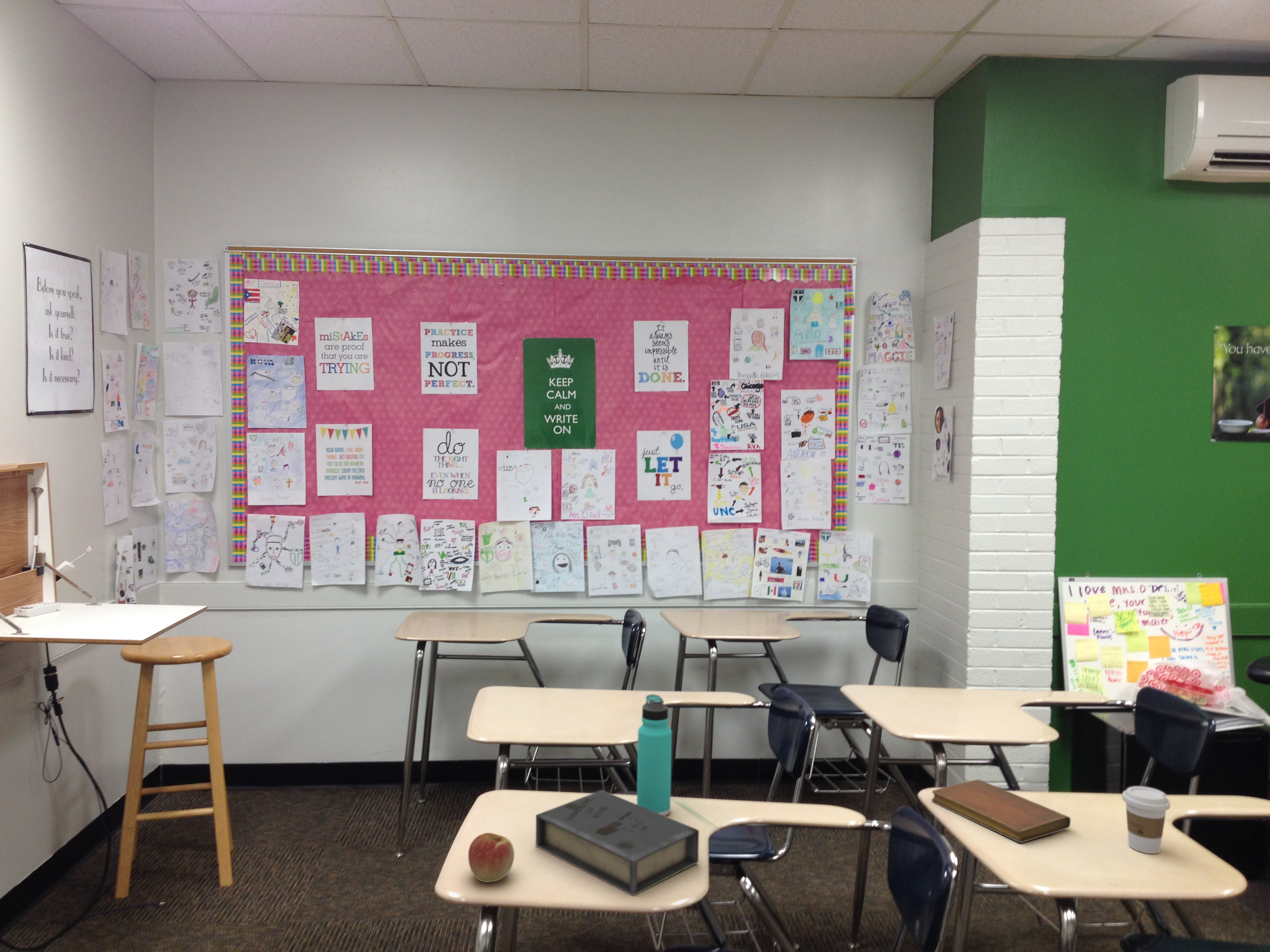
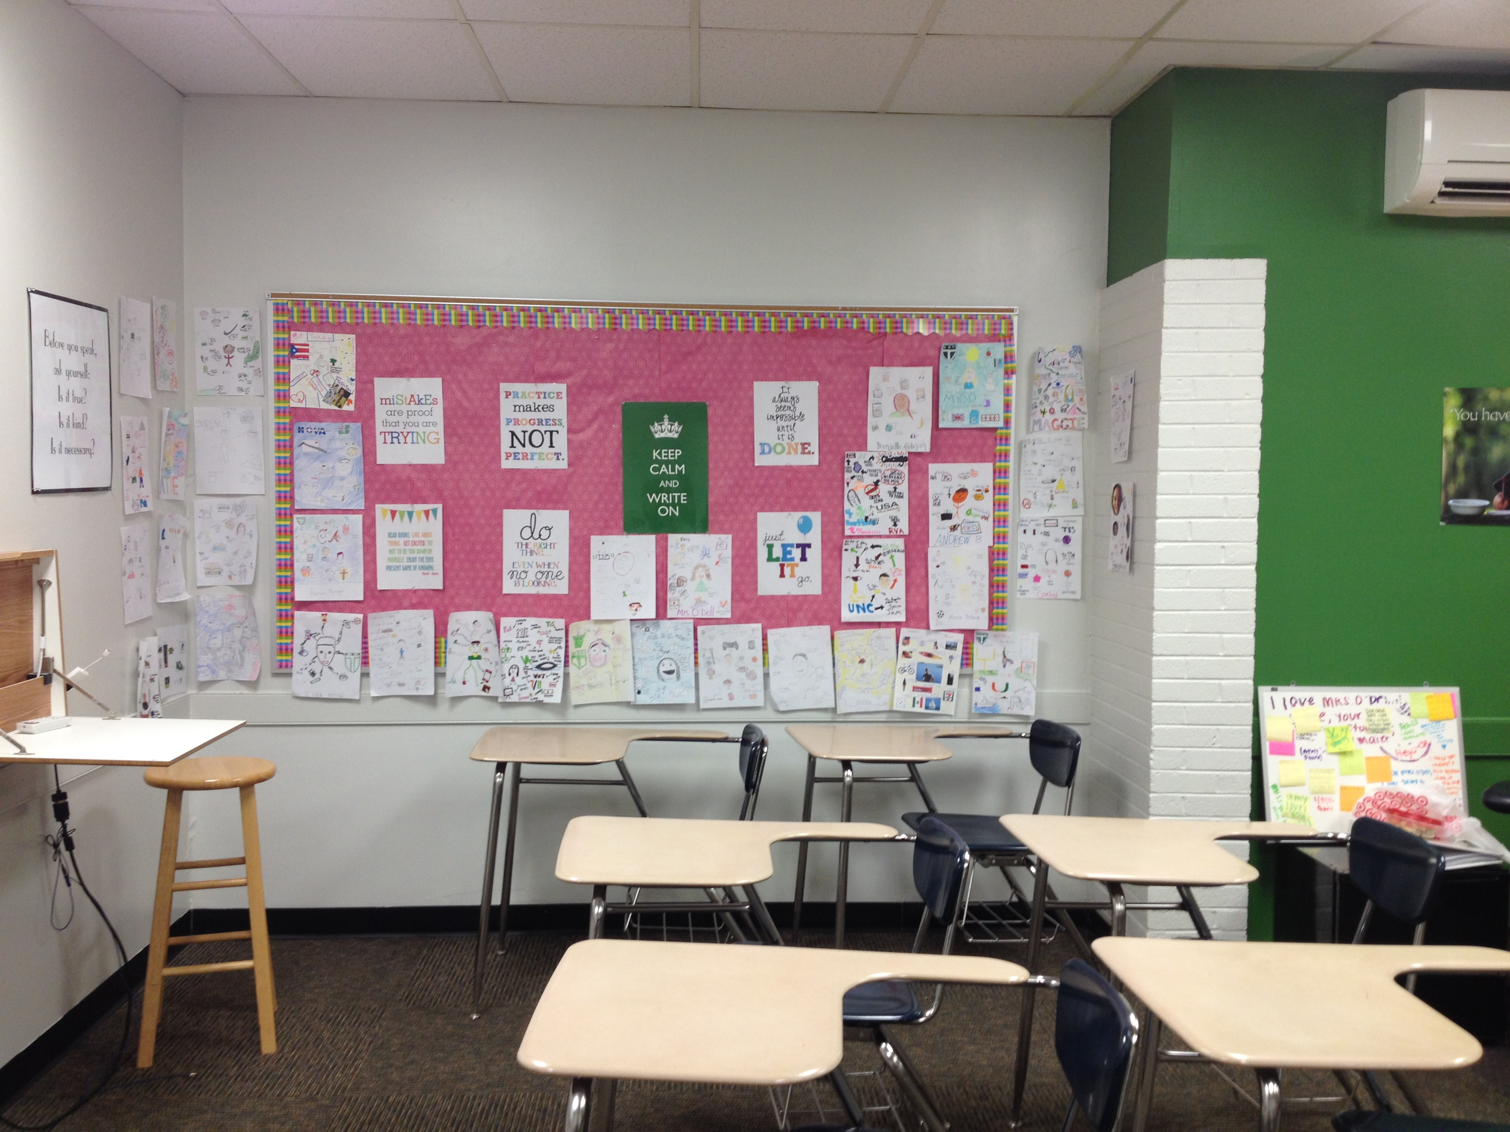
- thermos bottle (654, 754)
- apple (491, 855)
- book (616, 837)
- notebook (998, 808)
- coffee cup (1145, 820)
